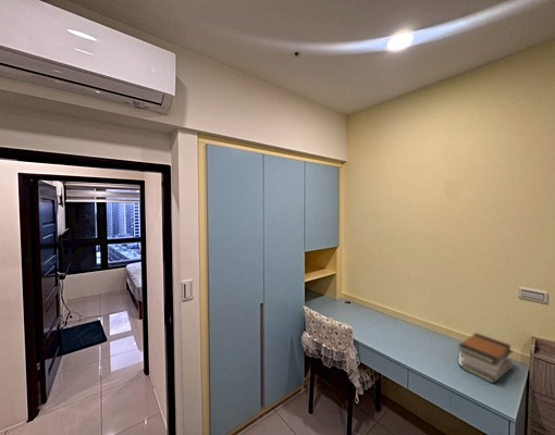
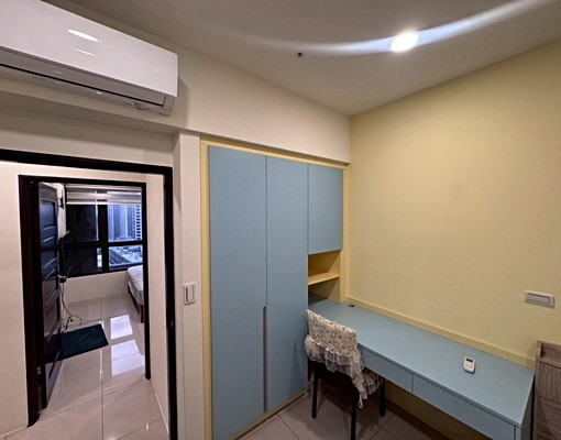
- book stack (484, 357)
